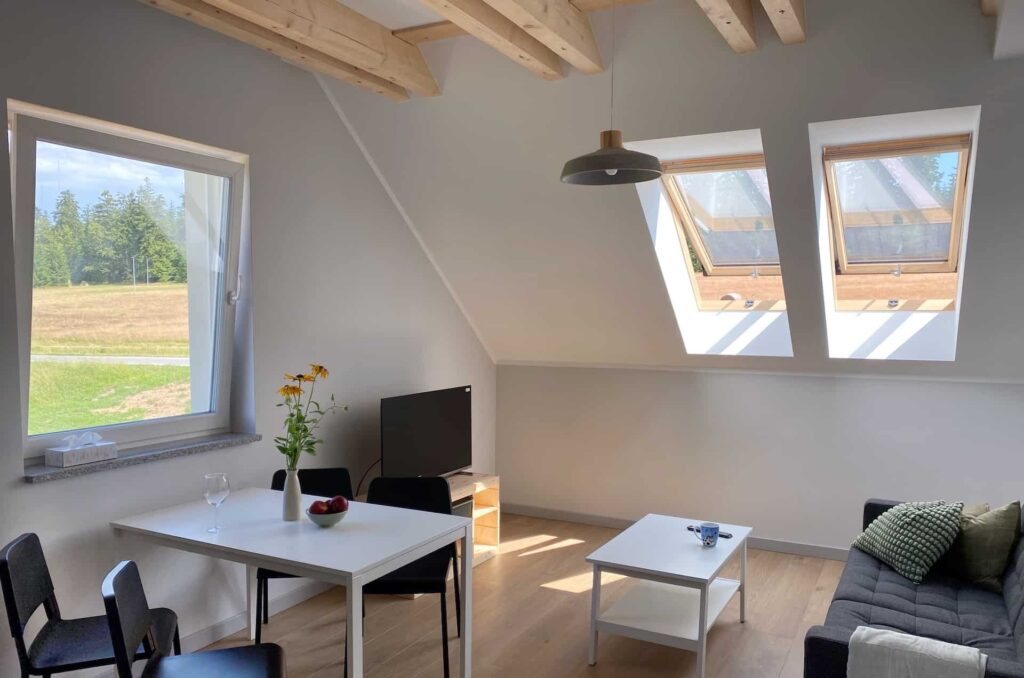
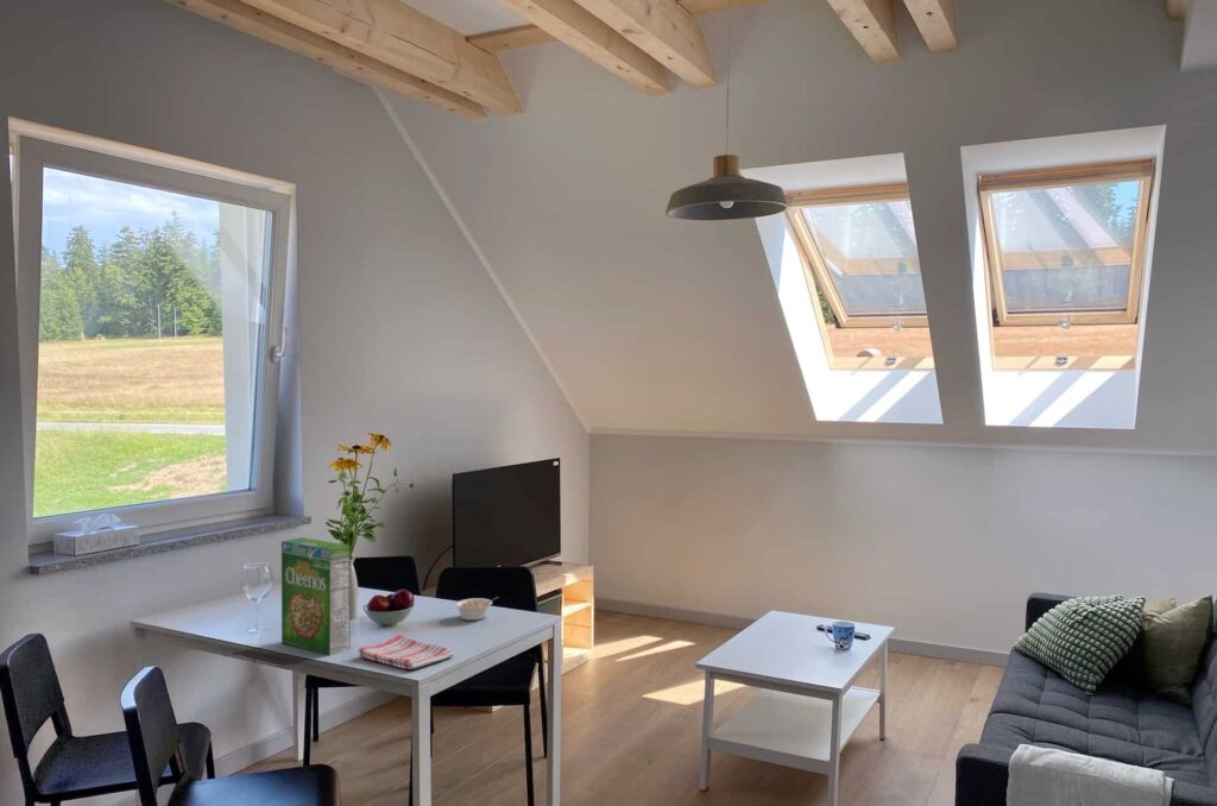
+ cereal box (315, 594)
+ legume (474, 607)
+ dish towel (405, 651)
